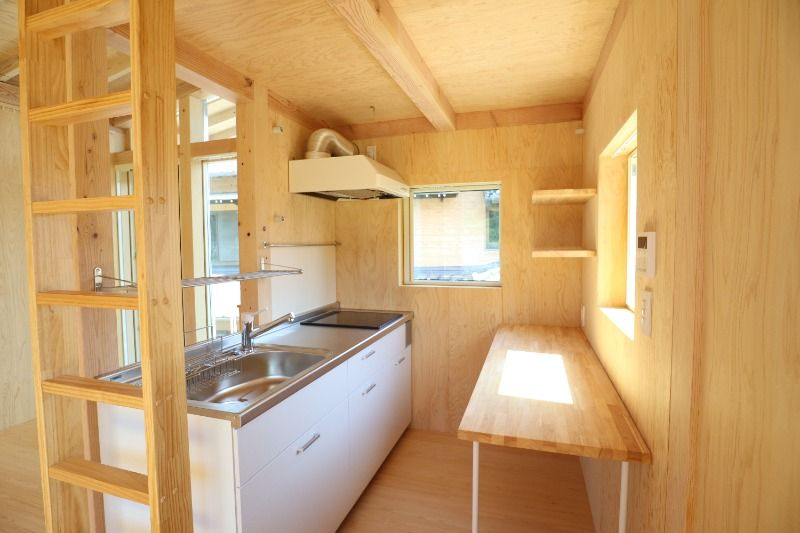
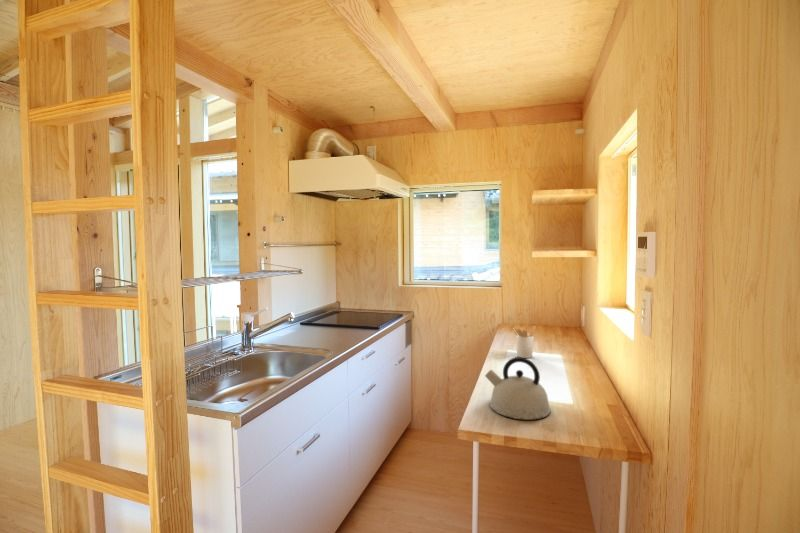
+ kettle (516, 381)
+ utensil holder (523, 341)
